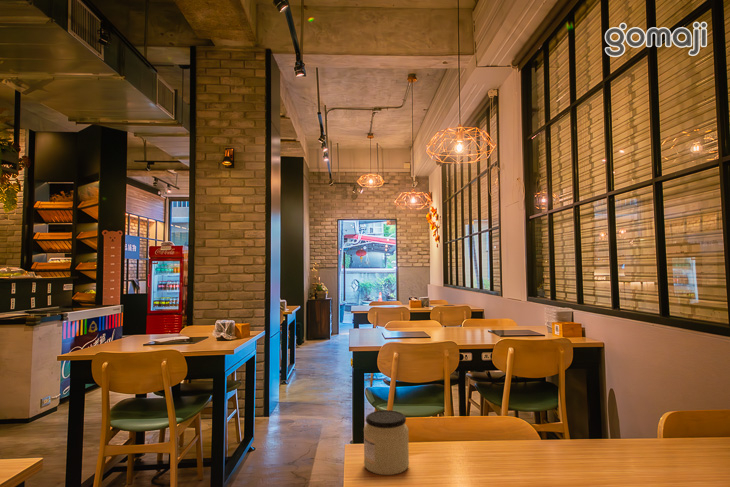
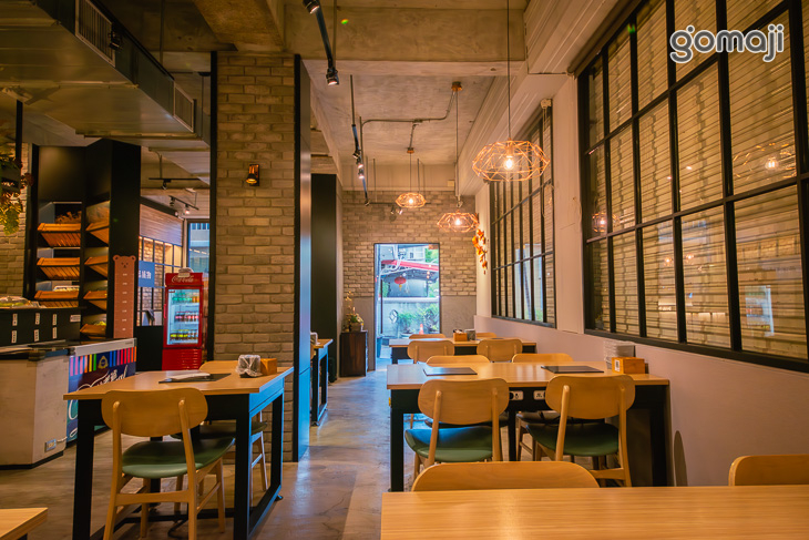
- jar (386, 440)
